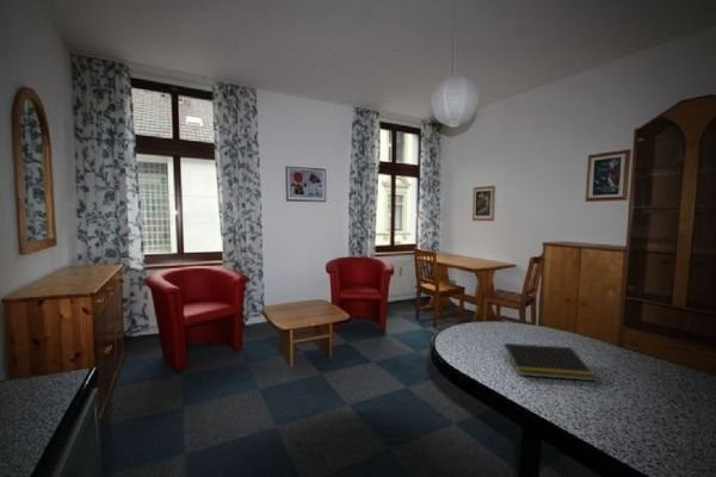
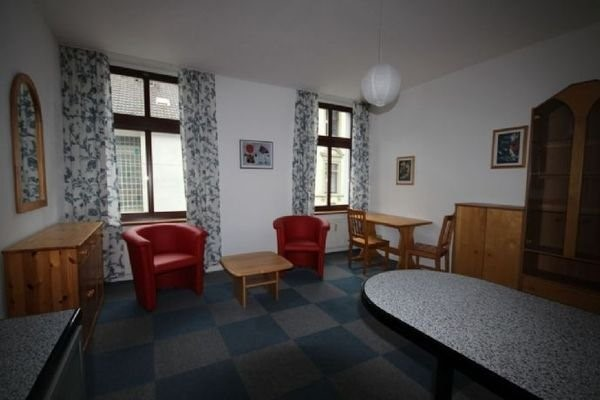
- notepad (545, 360)
